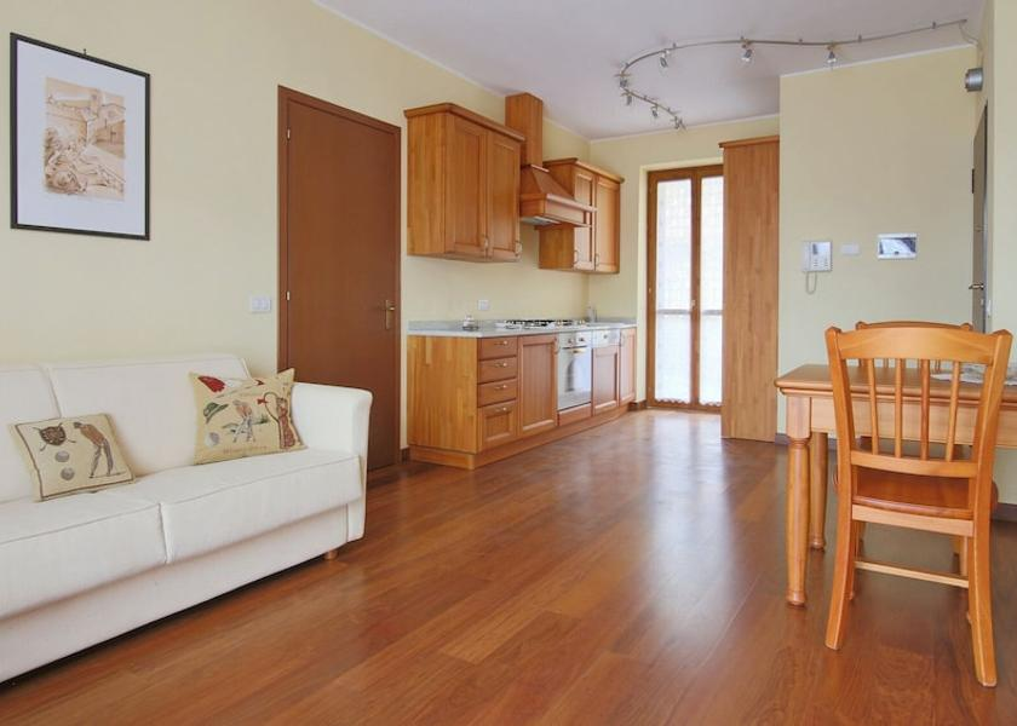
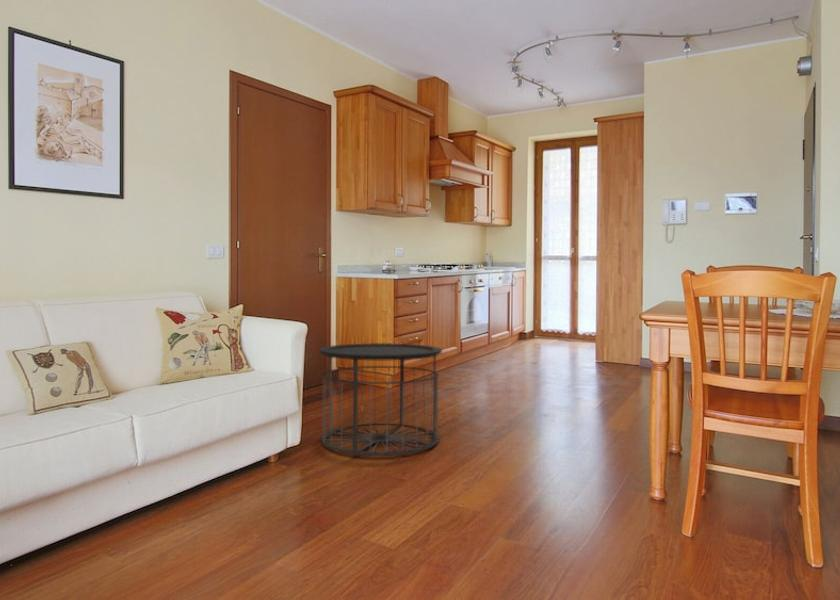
+ side table (375, 394)
